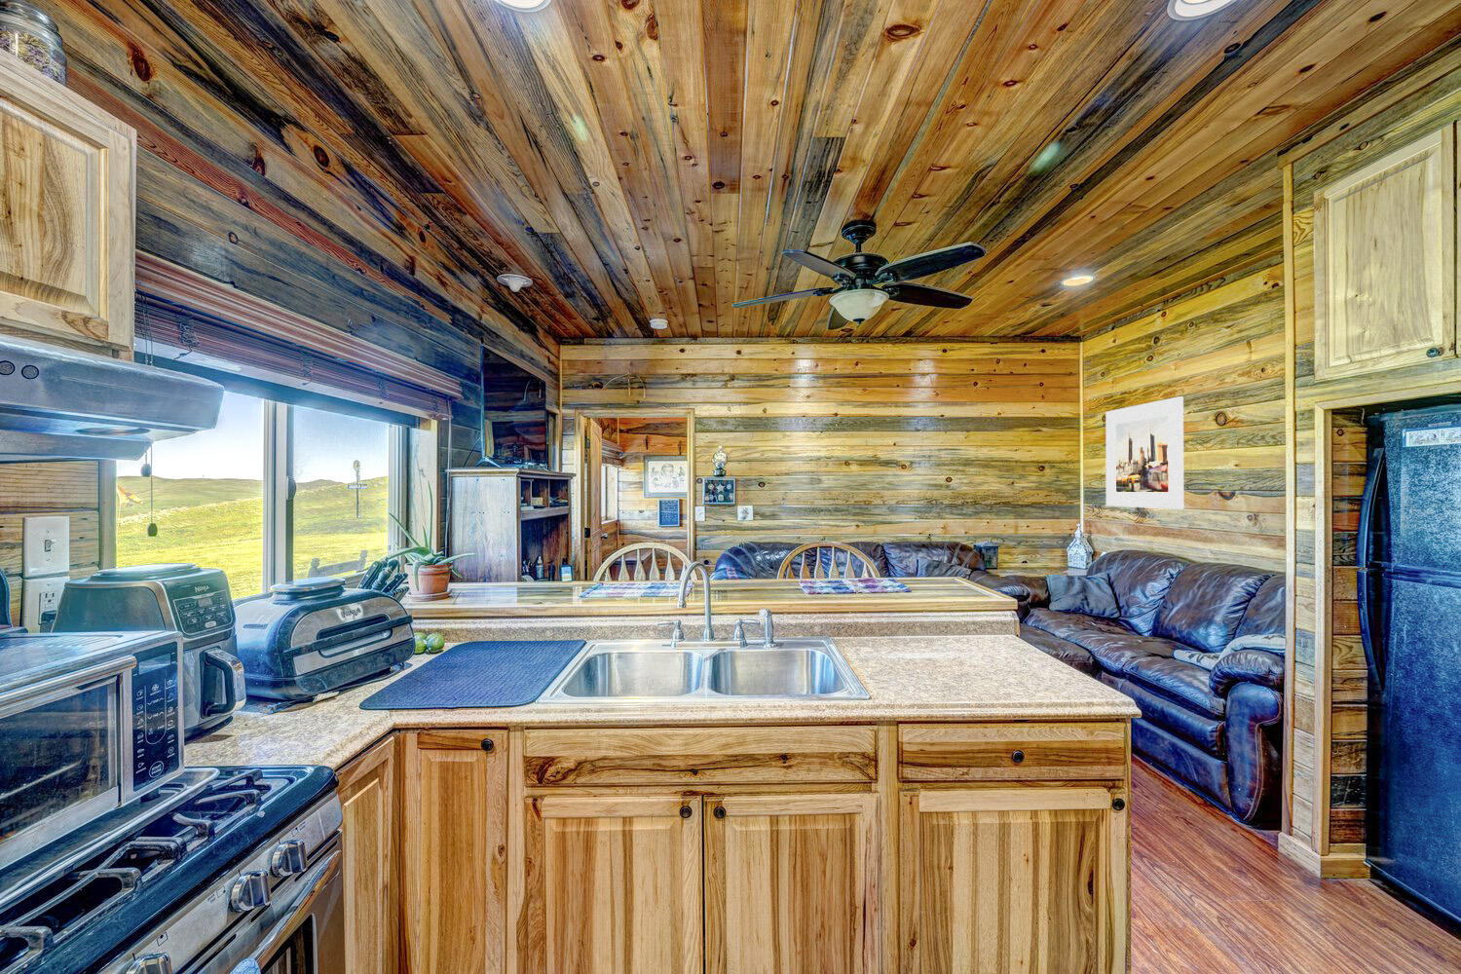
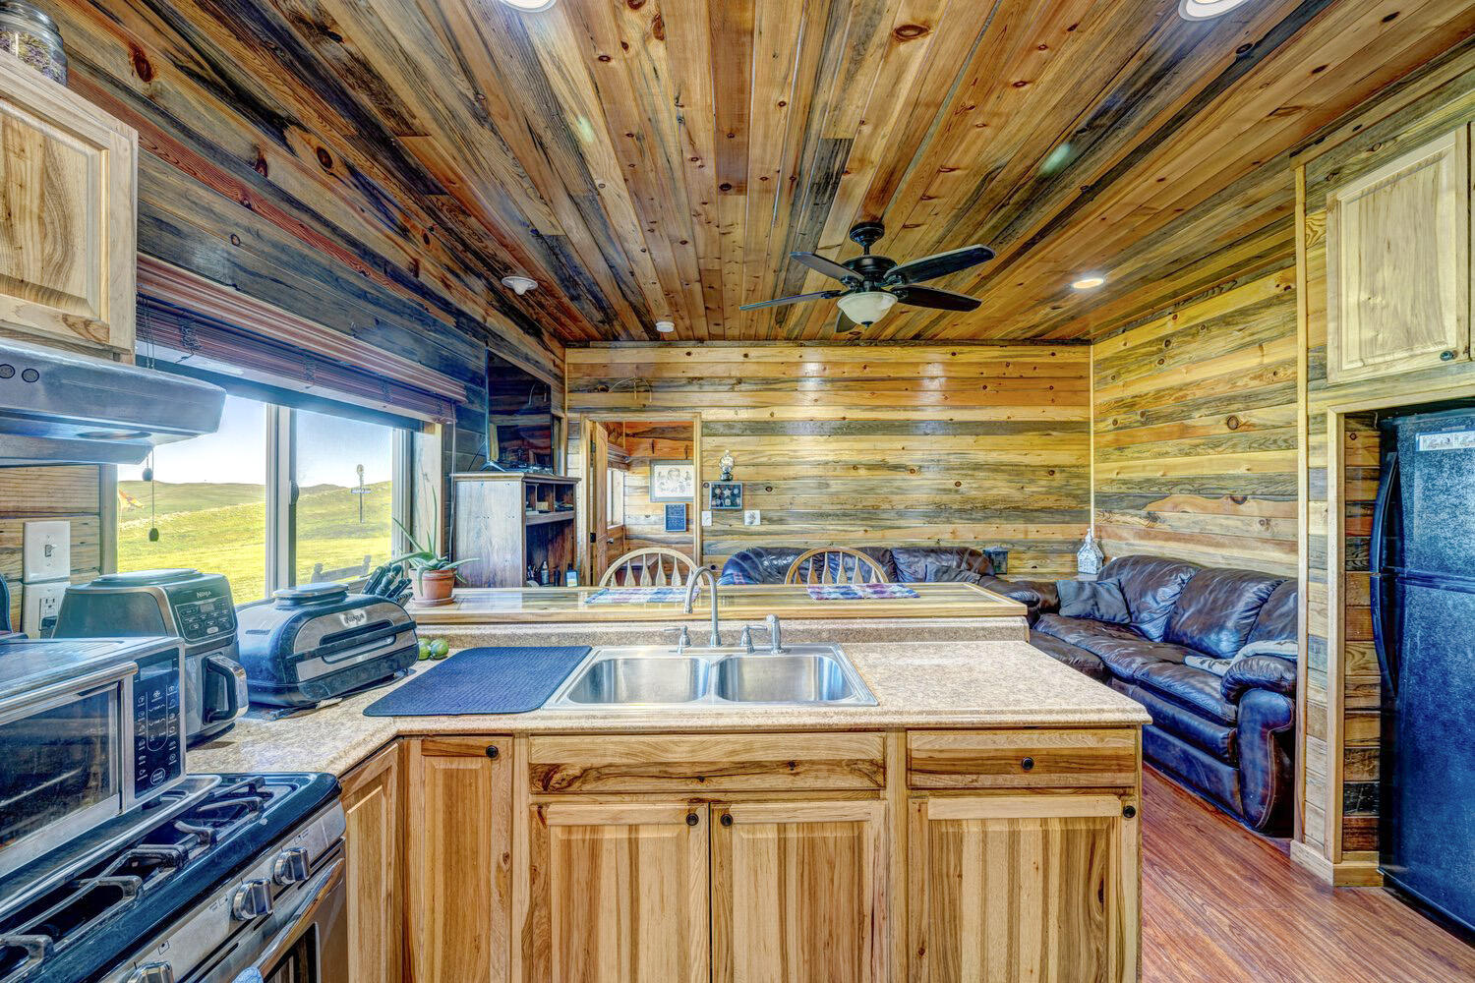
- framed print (1140, 455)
